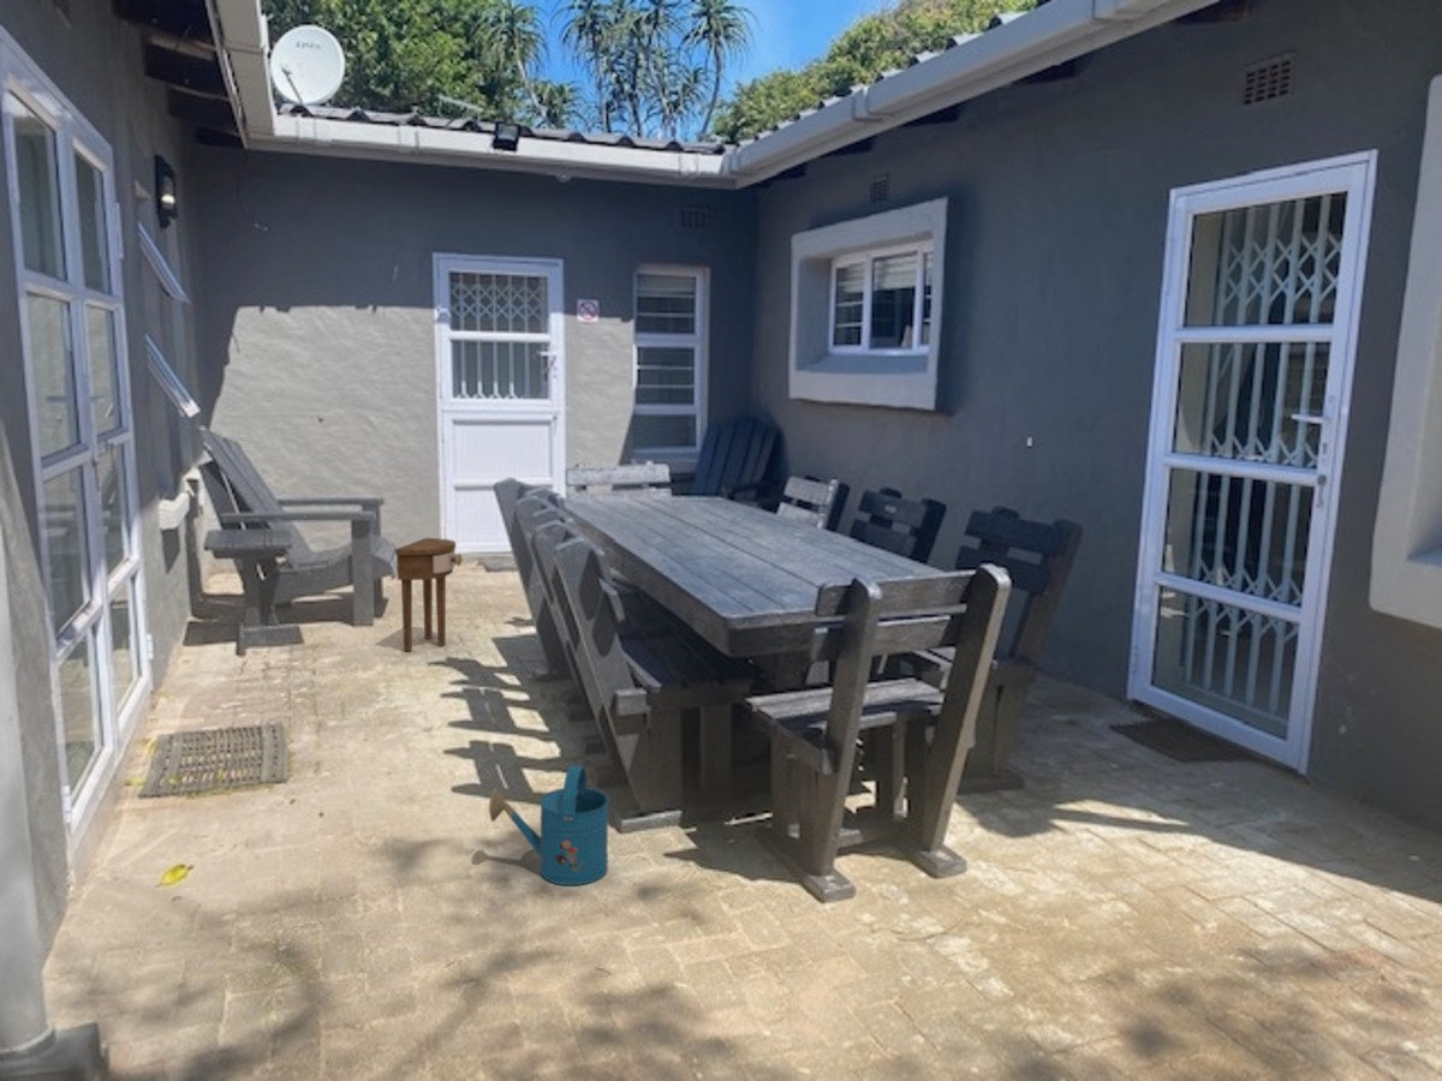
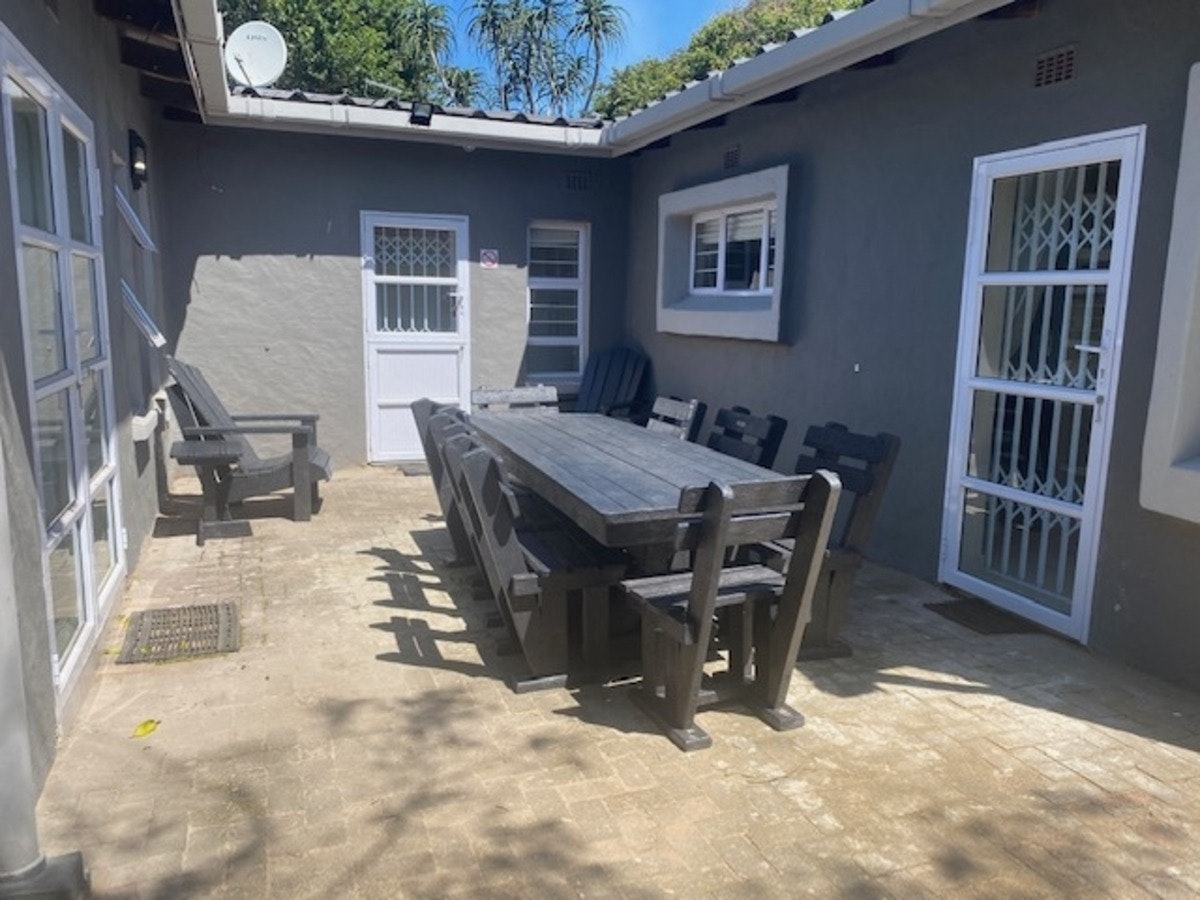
- side table (423, 593)
- watering can (549, 818)
